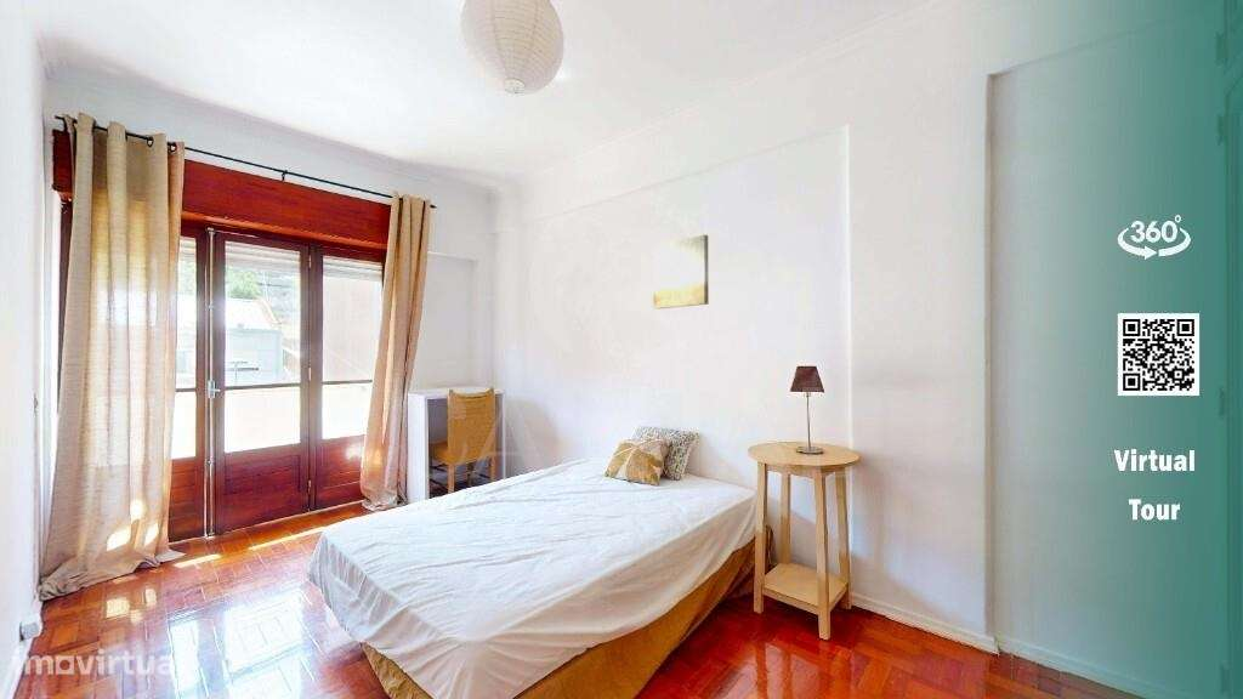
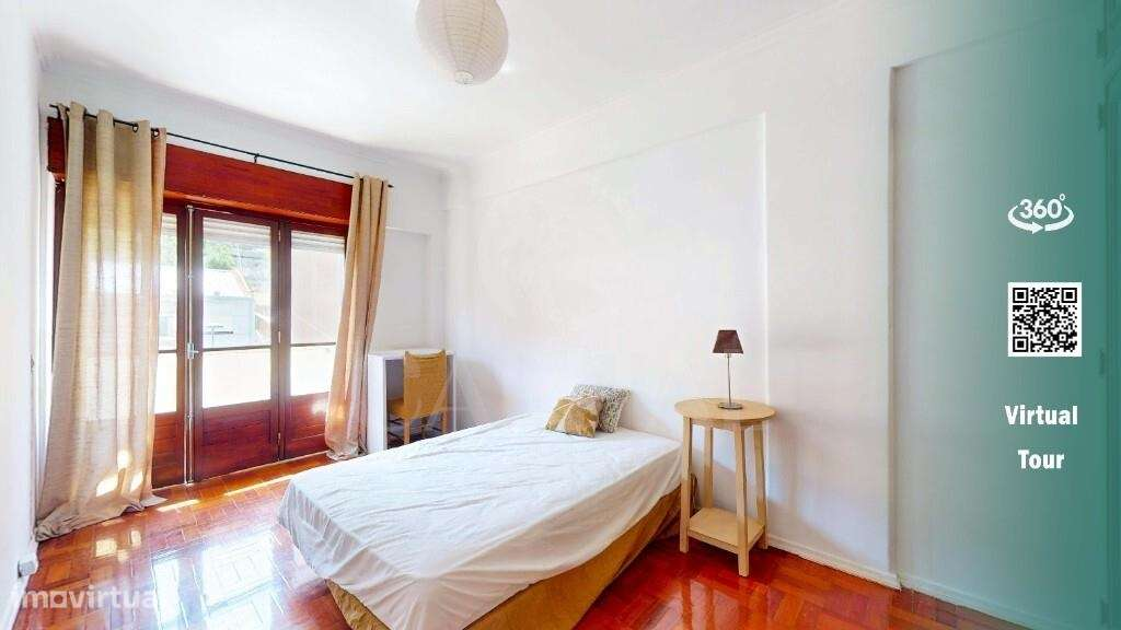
- wall art (679, 273)
